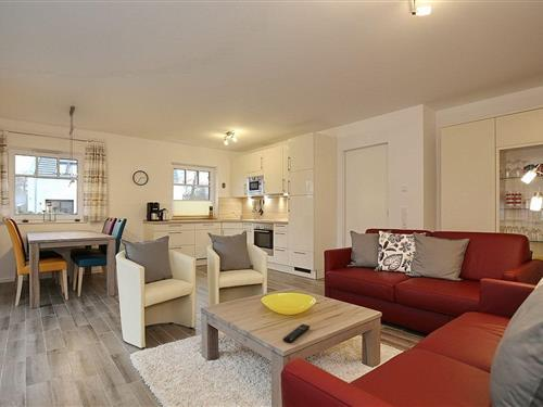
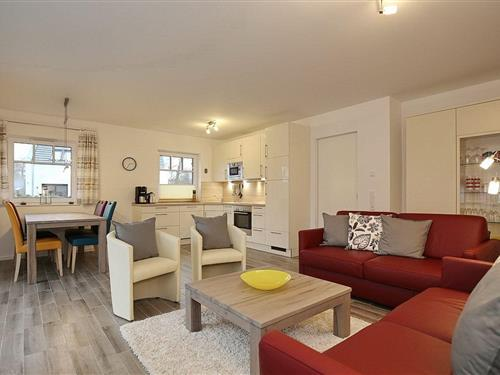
- remote control (296, 333)
